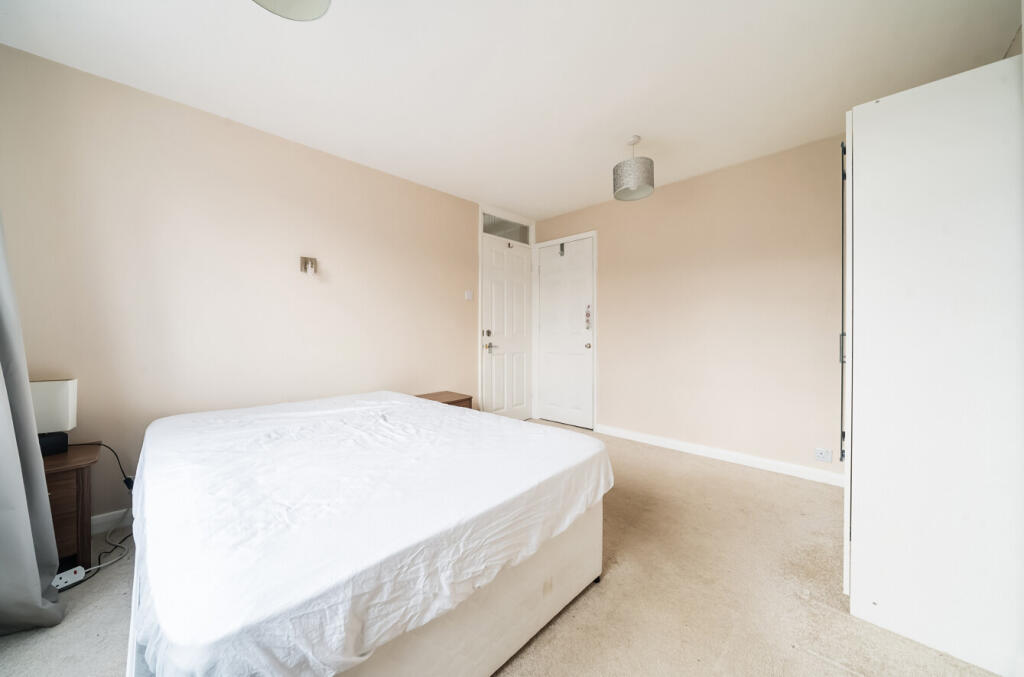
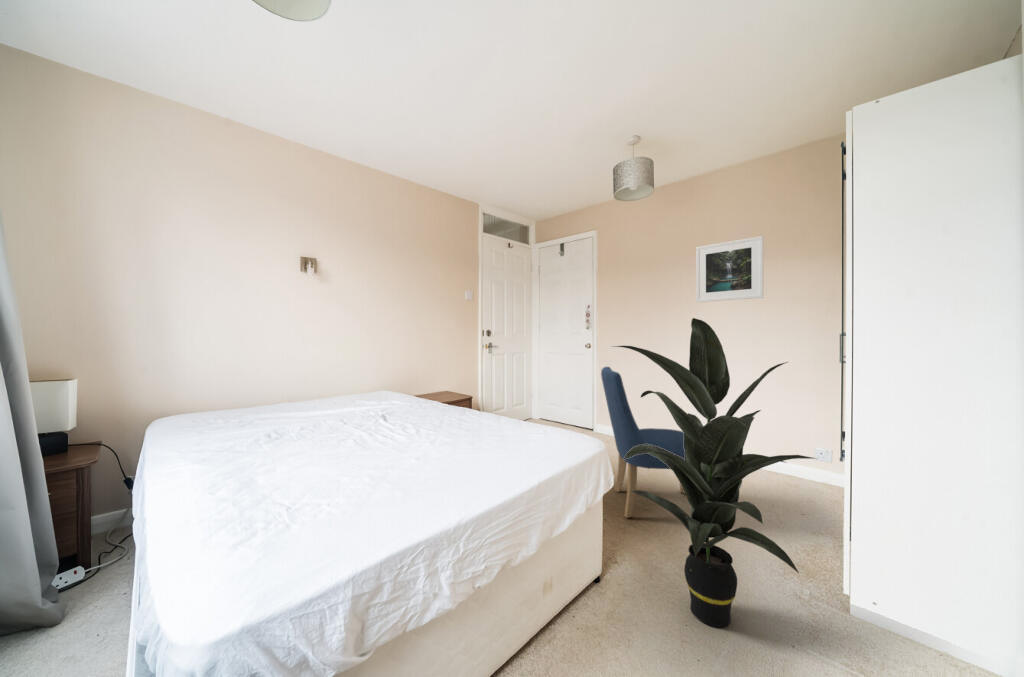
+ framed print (727, 271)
+ chair (649, 437)
+ indoor plant (698, 467)
